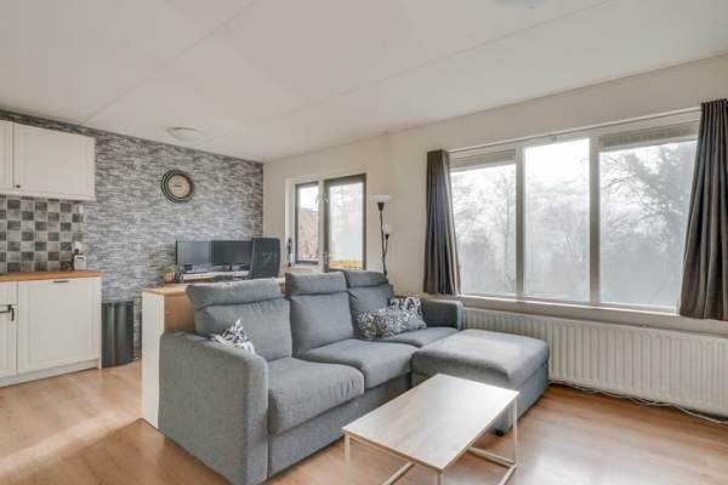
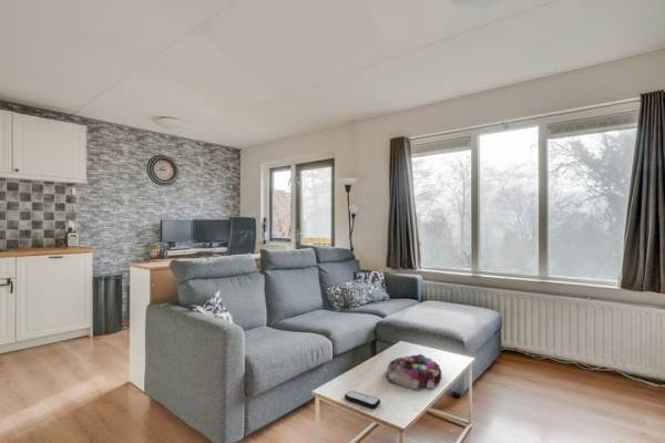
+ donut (413, 368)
+ remote control (361, 399)
